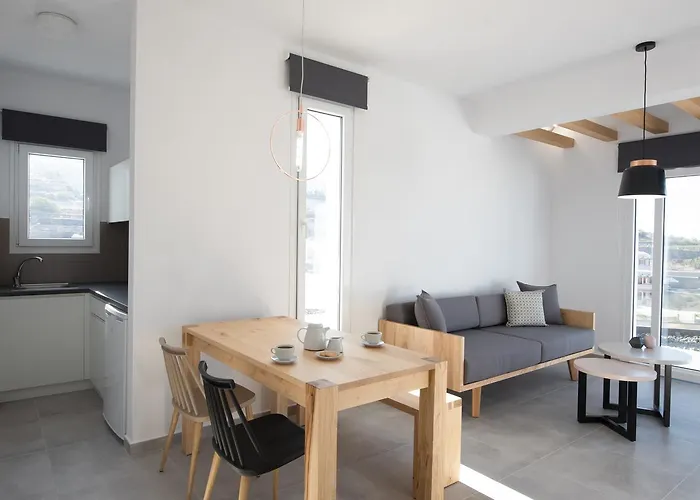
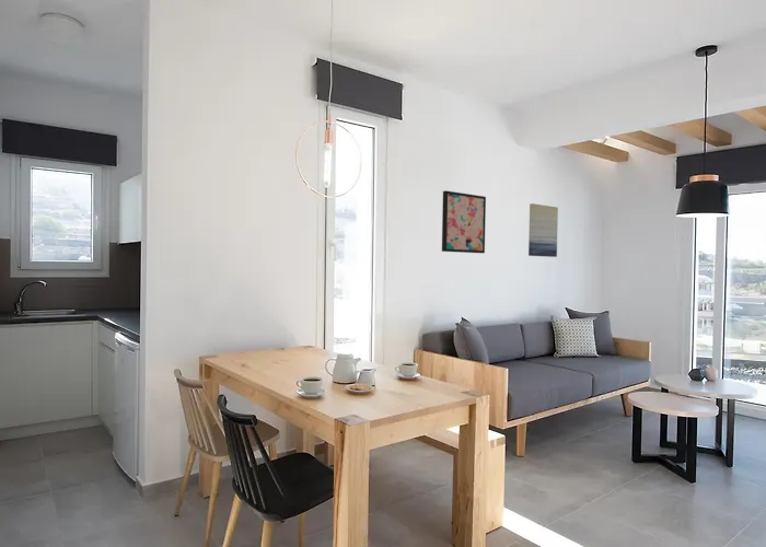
+ wall art (543, 231)
+ wall art (464, 223)
